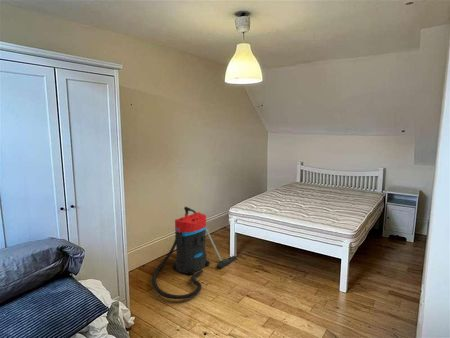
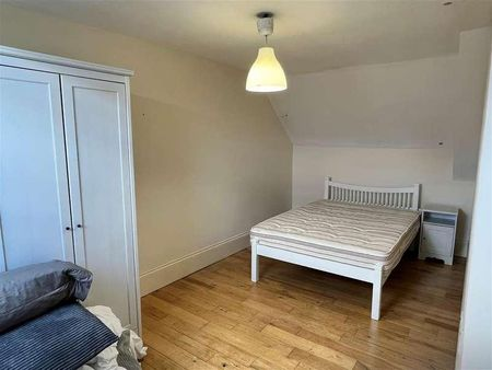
- vacuum cleaner (185, 243)
